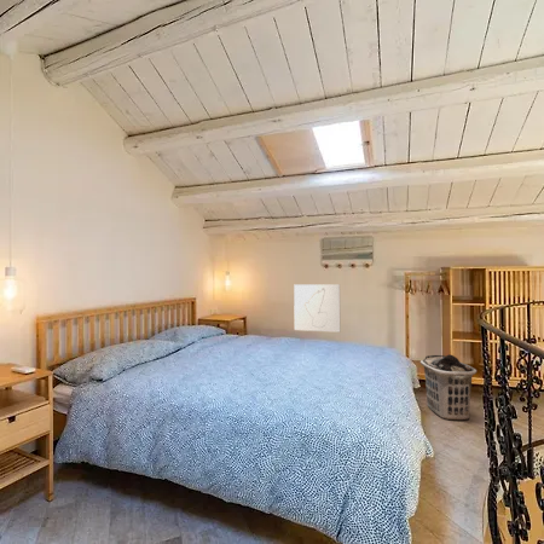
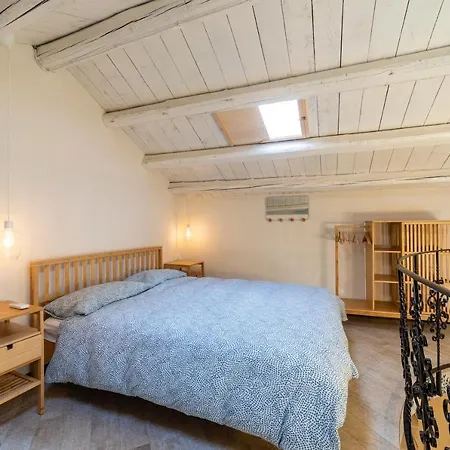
- wall art (317, 307)
- clothes hamper (447, 383)
